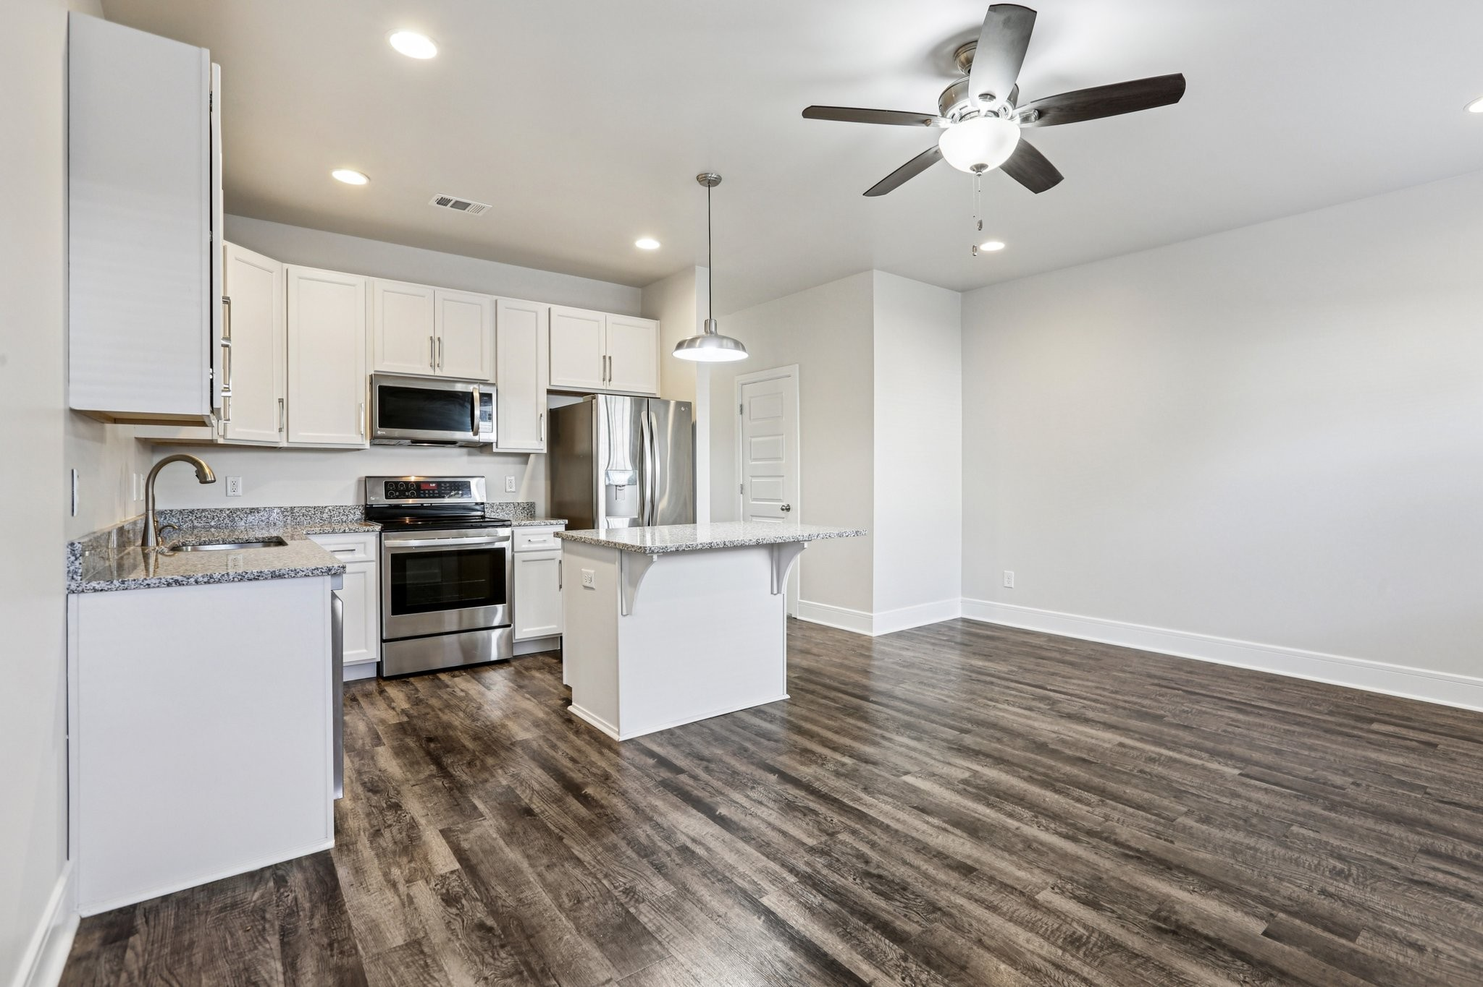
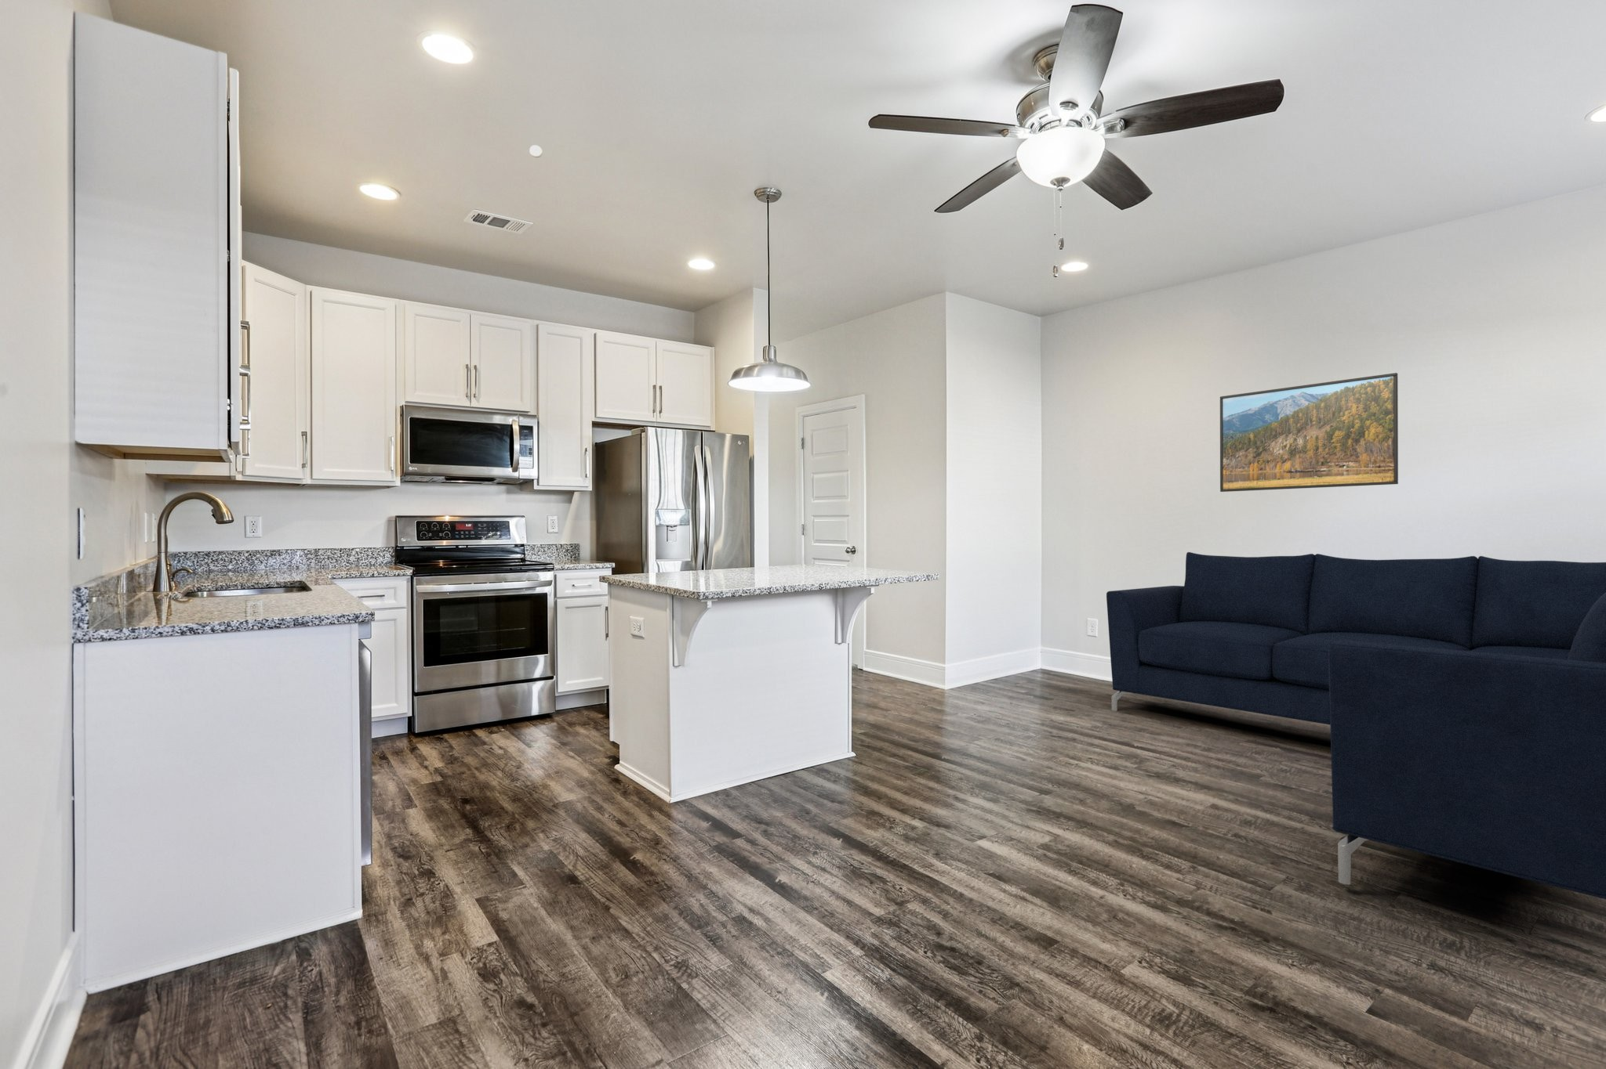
+ sofa (1319, 667)
+ smoke detector (536, 152)
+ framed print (1302, 437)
